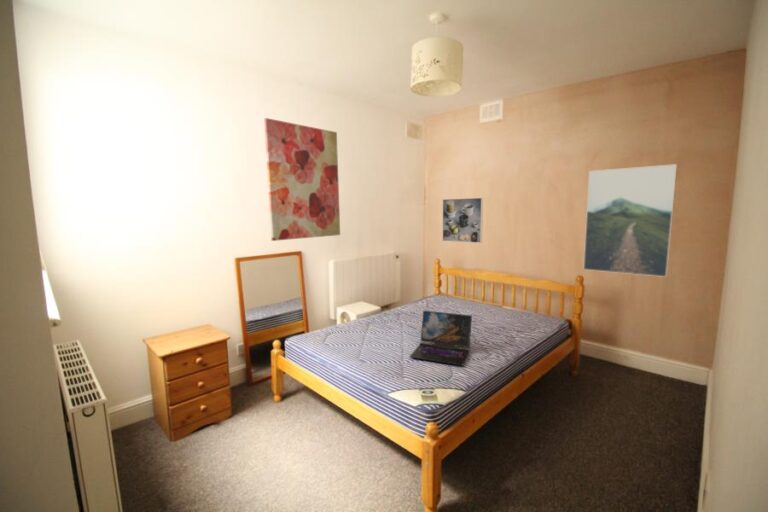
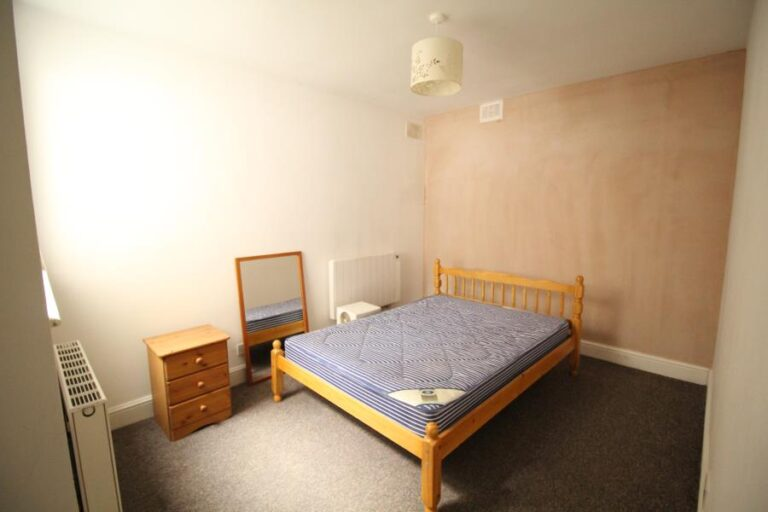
- laptop (441, 336)
- wall art (306, 182)
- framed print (461, 220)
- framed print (626, 221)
